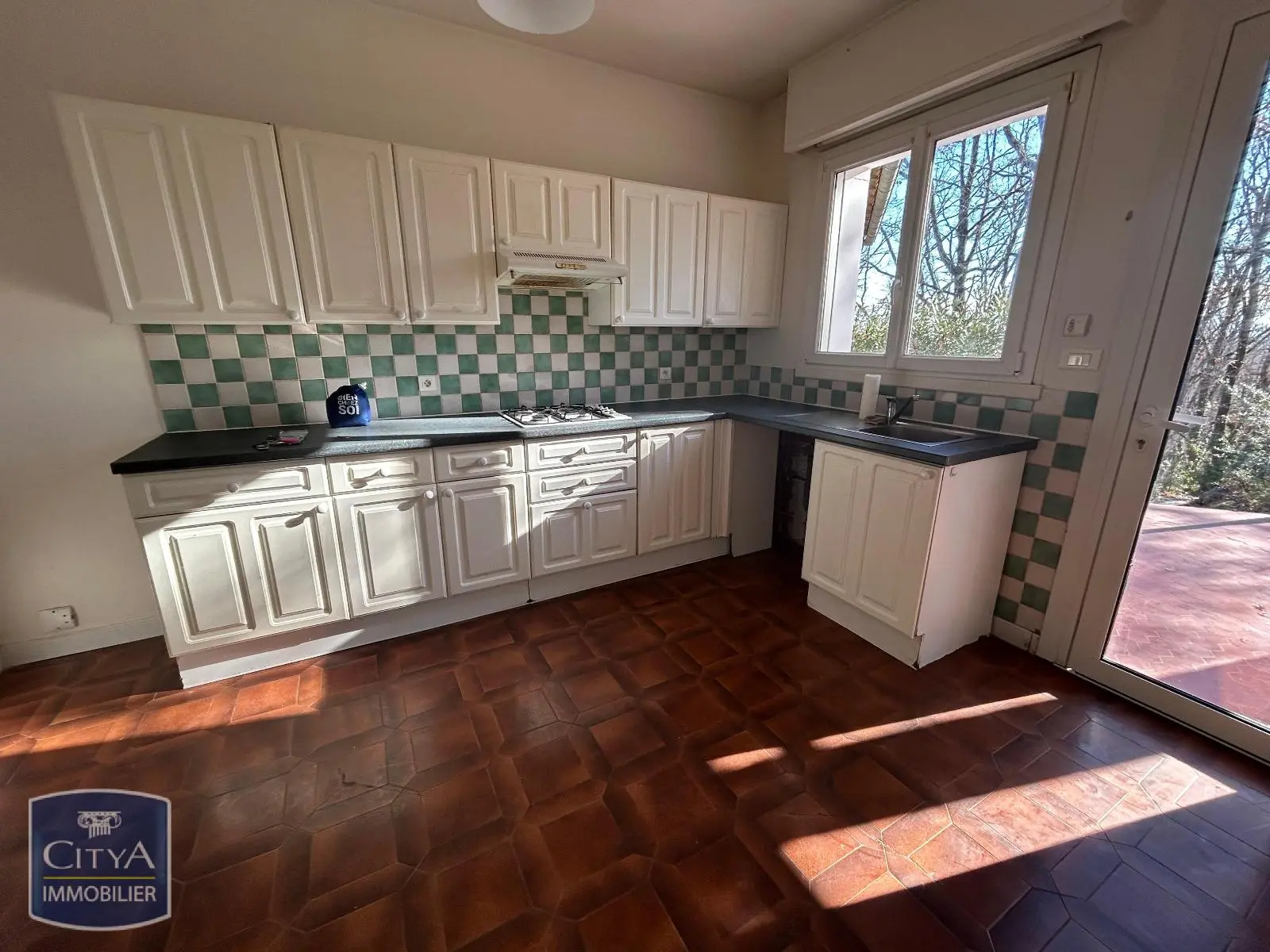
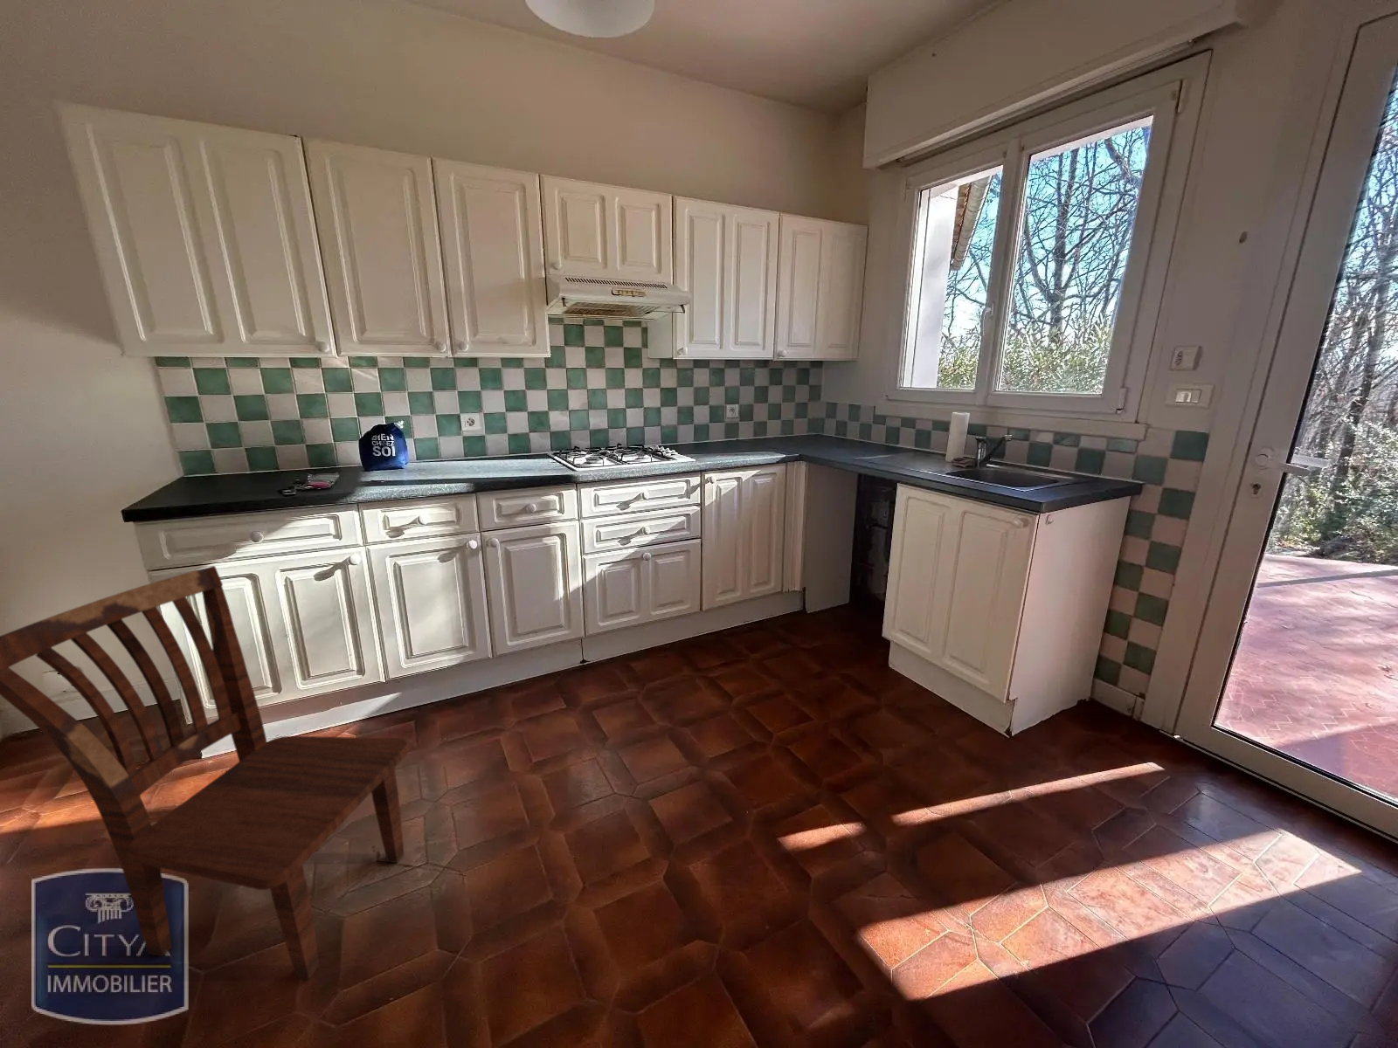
+ dining chair (238, 764)
